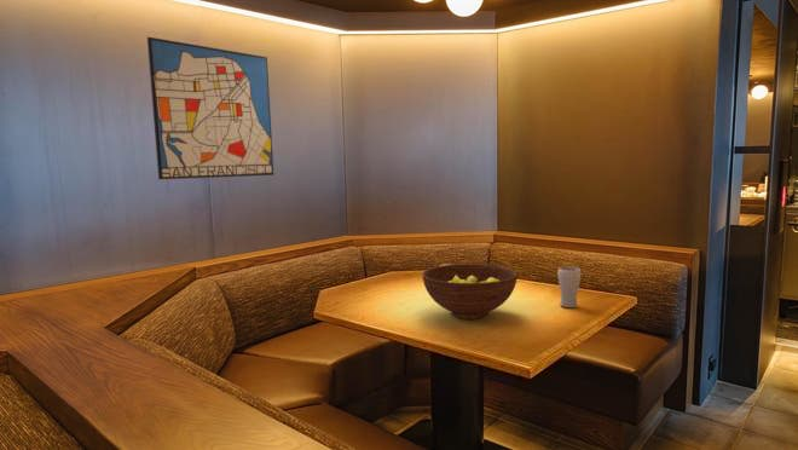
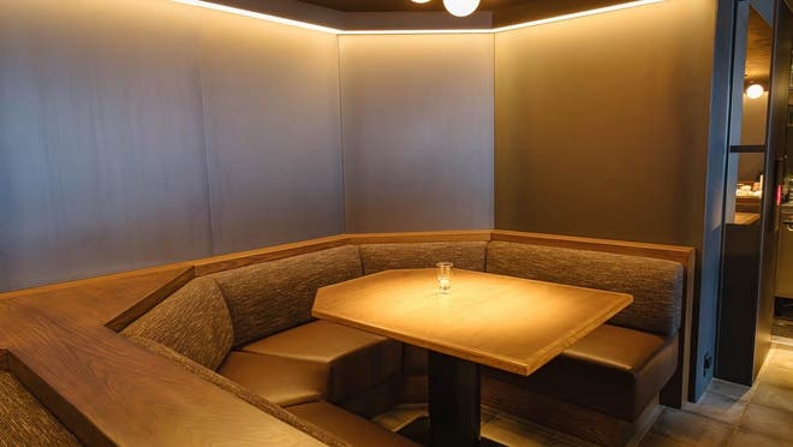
- wall art (216, 112)
- fruit bowl (469, 293)
- drinking glass (568, 287)
